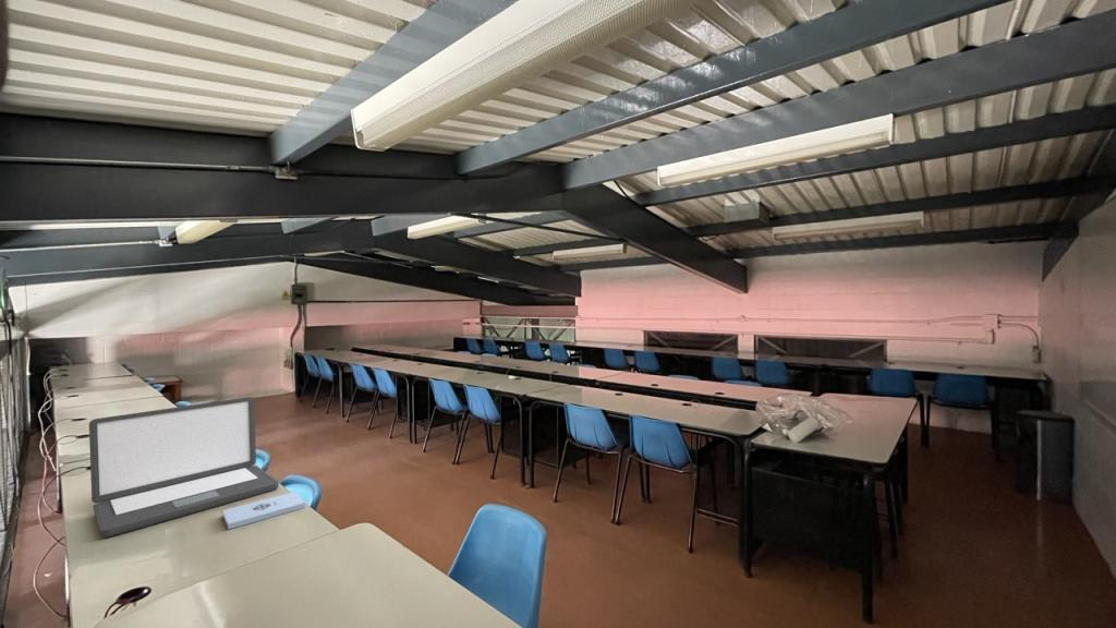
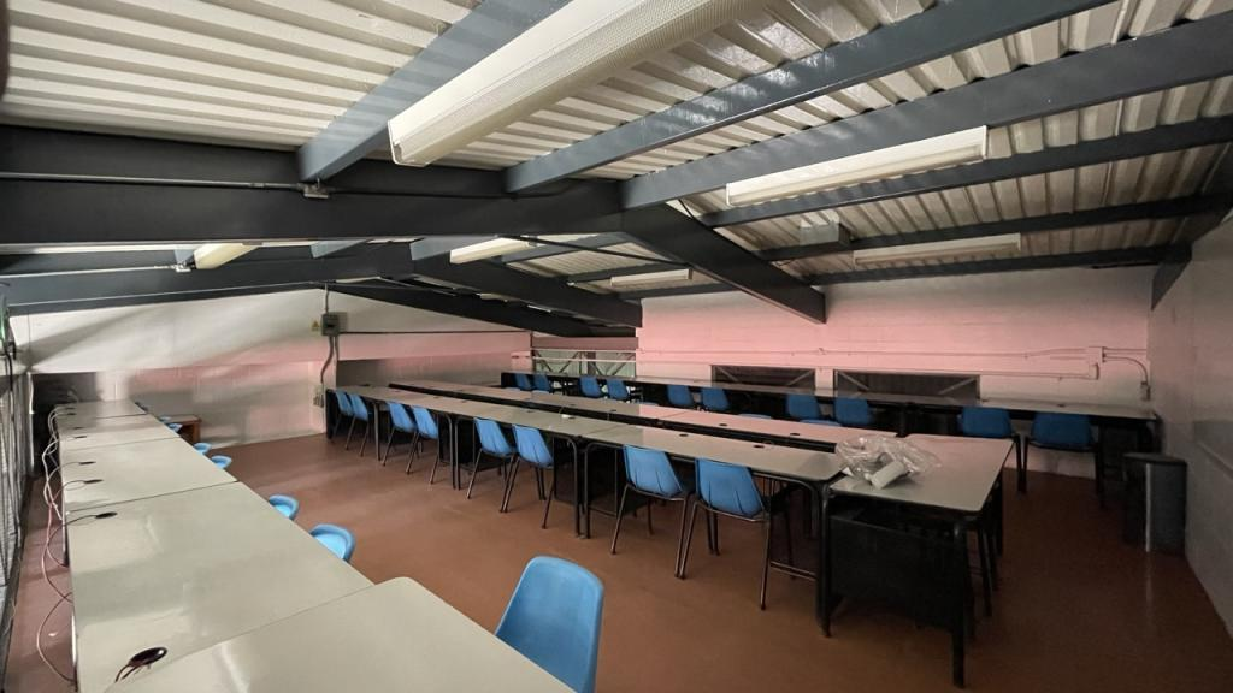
- notepad (264, 508)
- laptop (190, 456)
